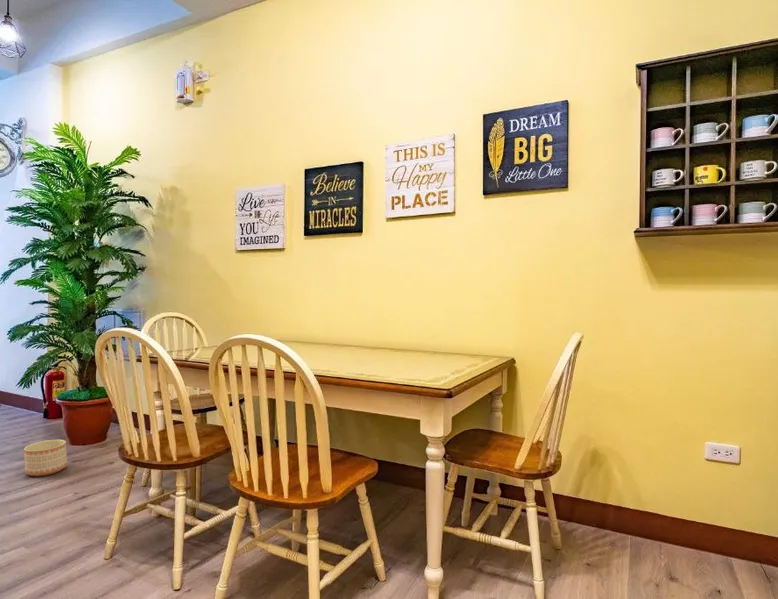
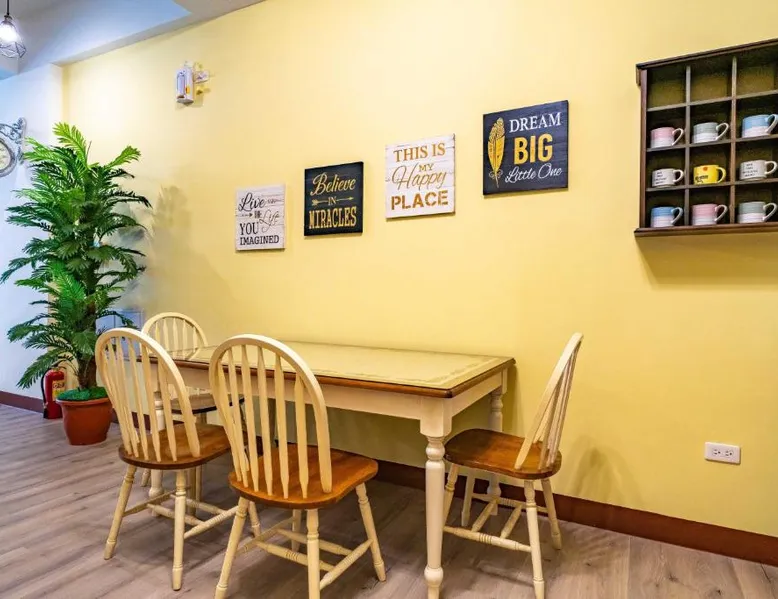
- planter (45, 458)
